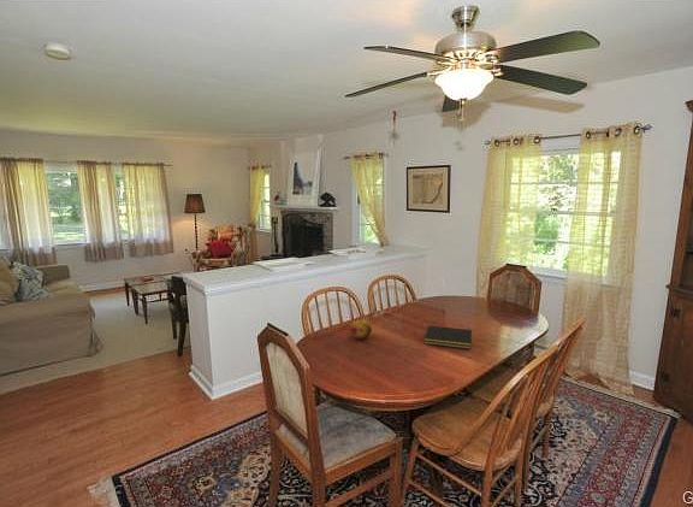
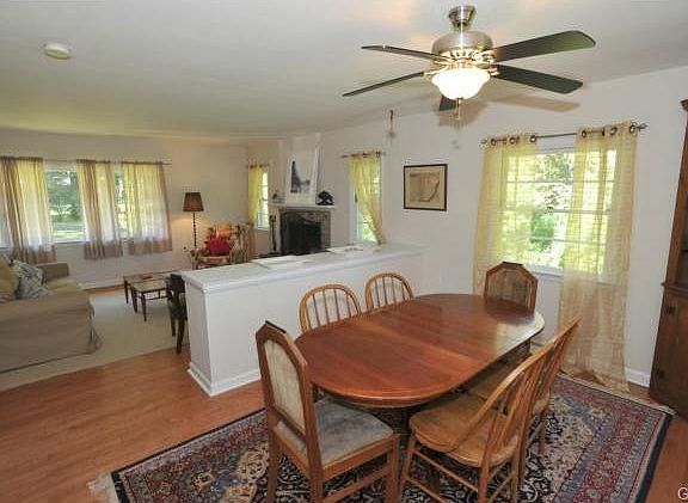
- fruit (361, 329)
- notepad (448, 336)
